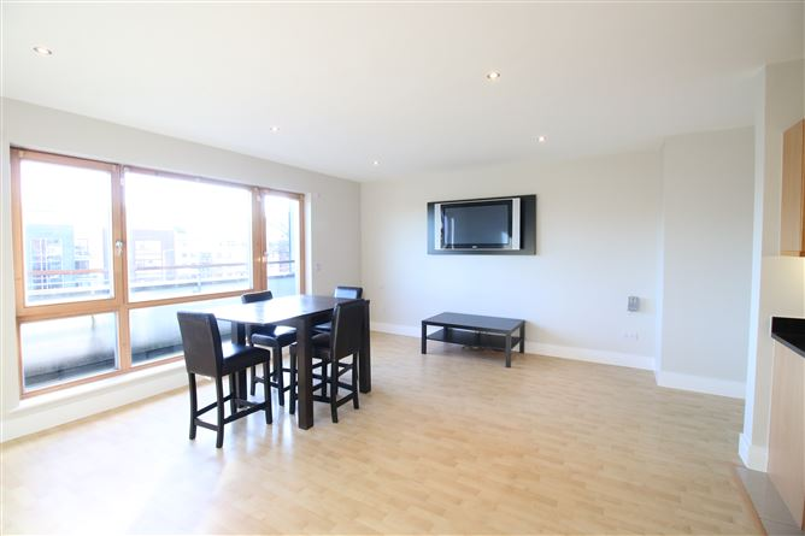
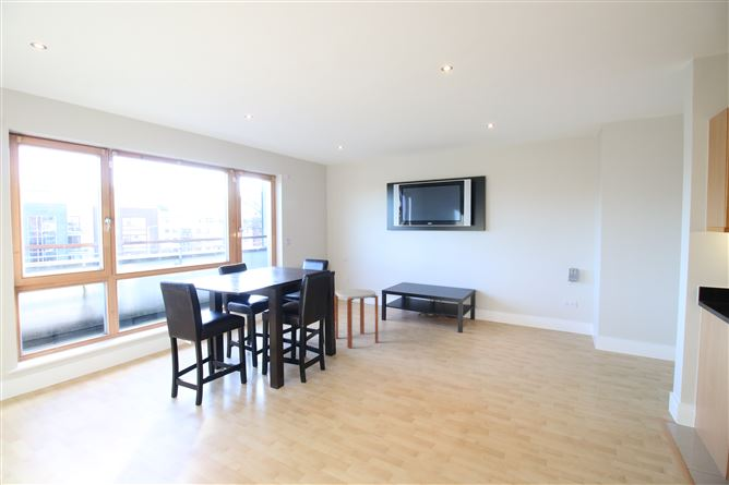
+ side table (351, 316)
